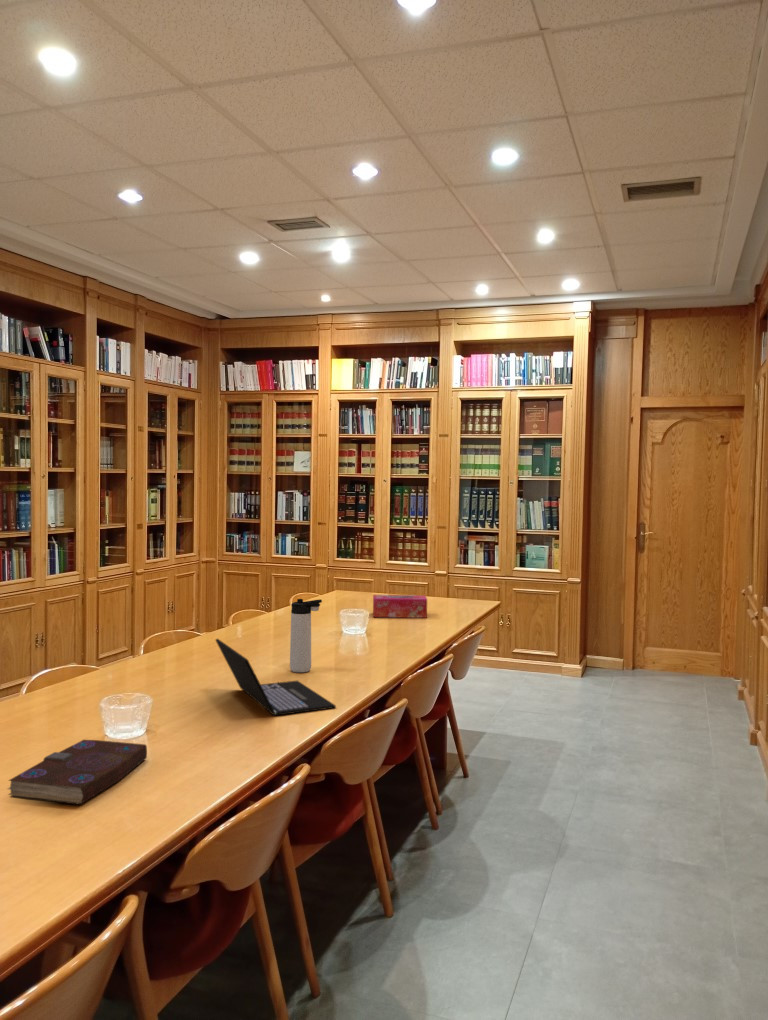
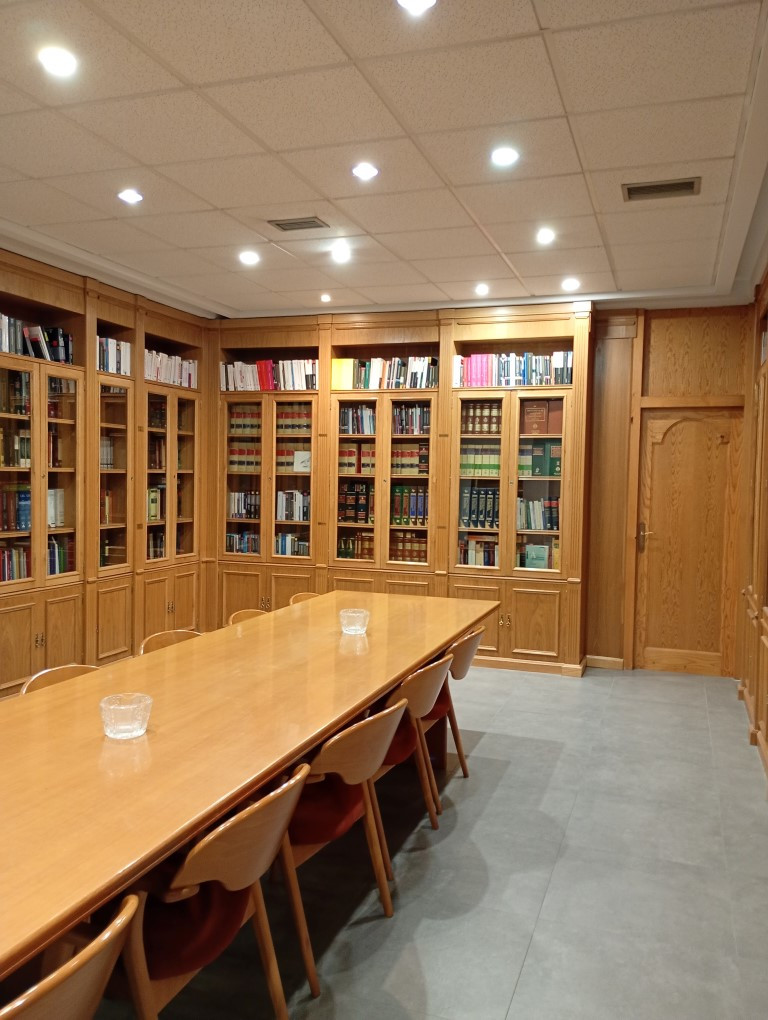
- thermos bottle (305, 635)
- tissue box (399, 605)
- book (81, 768)
- laptop (273, 683)
